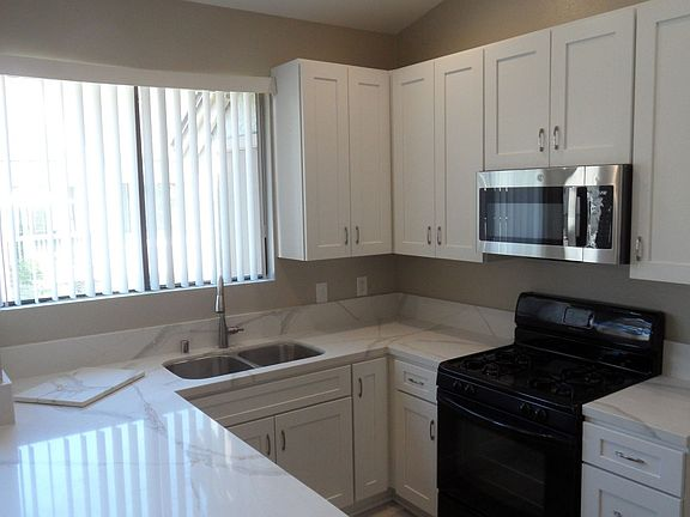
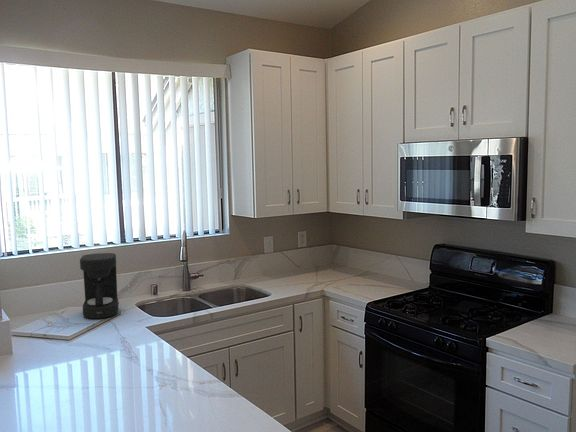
+ coffee maker (100, 284)
